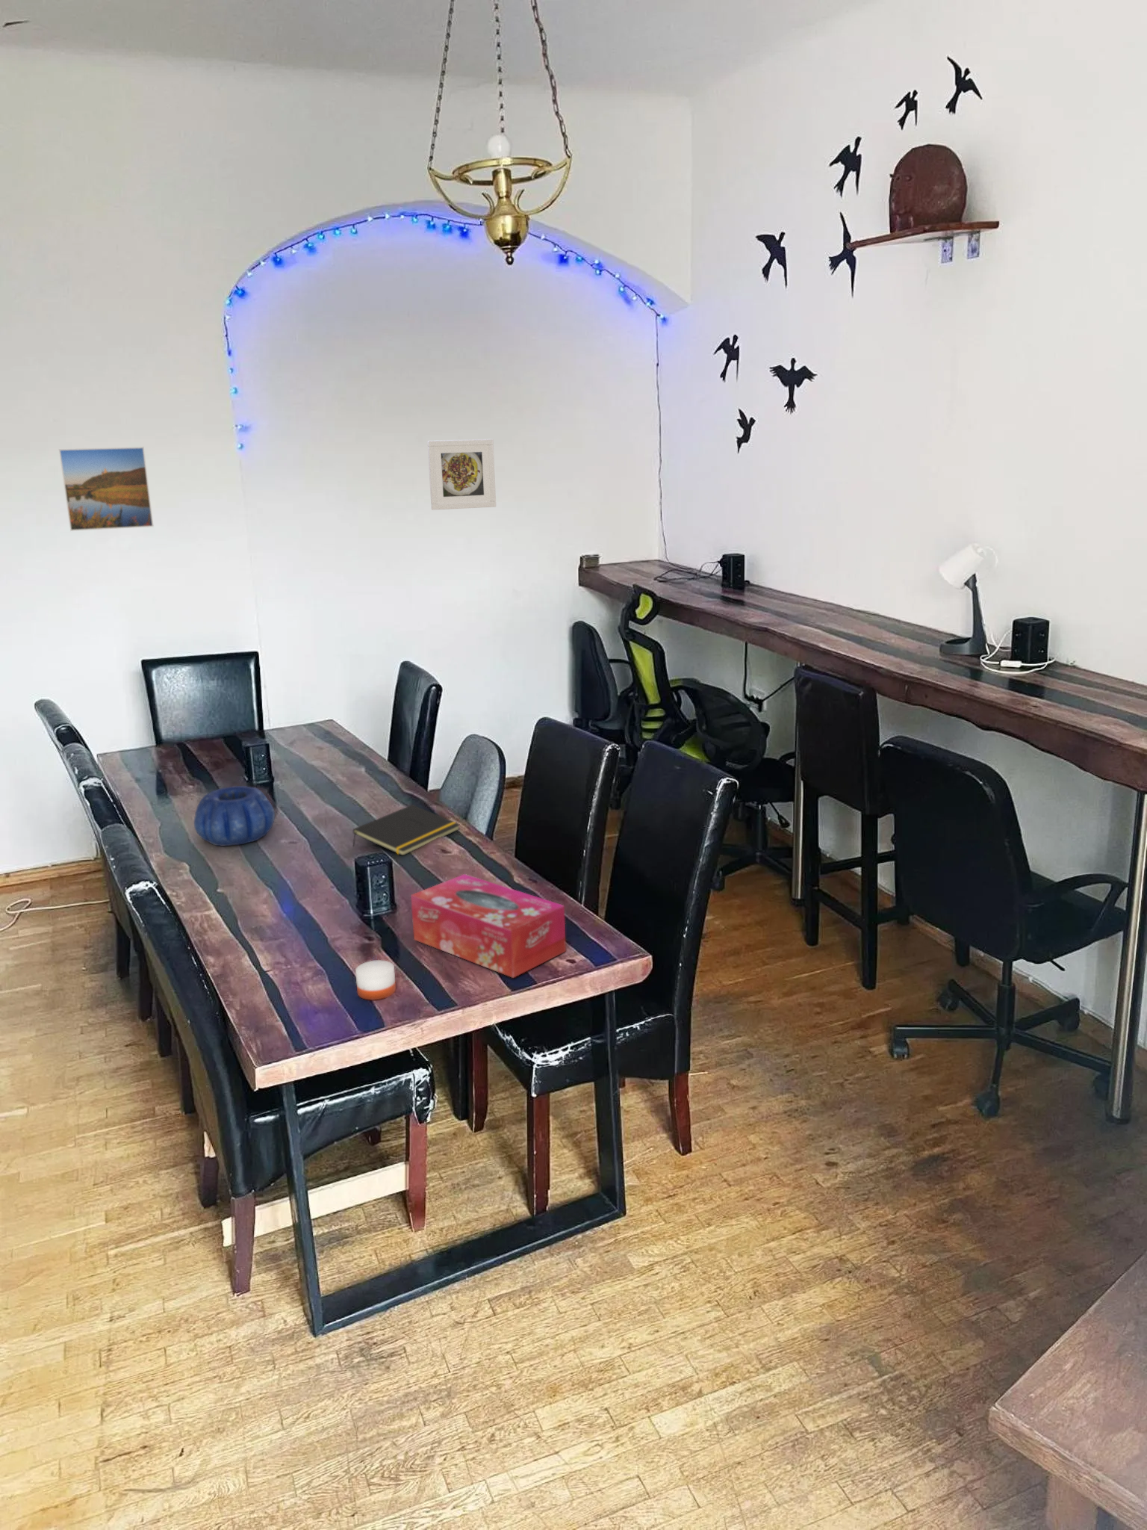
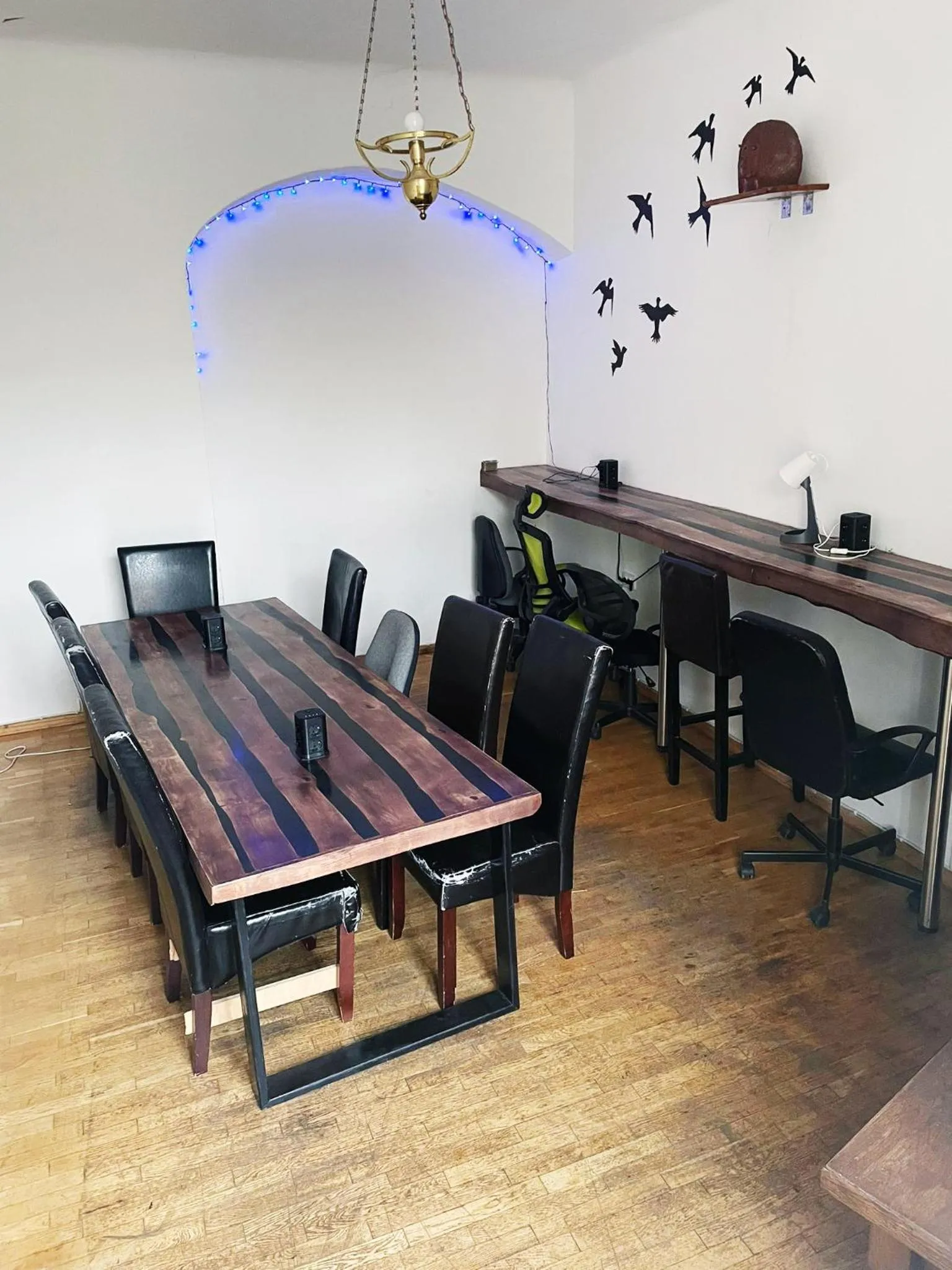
- candle (375, 966)
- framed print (463, 473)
- decorative bowl (234, 814)
- tissue box (487, 923)
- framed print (107, 489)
- notepad (407, 829)
